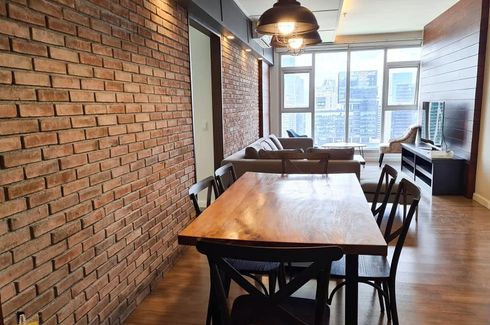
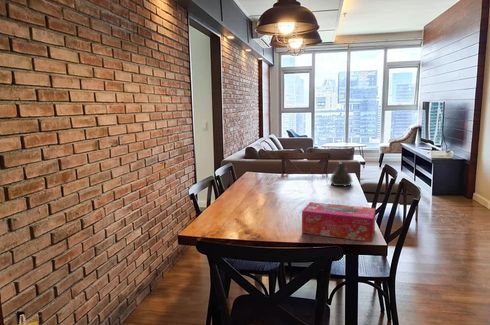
+ teapot (341, 174)
+ tissue box (338, 220)
